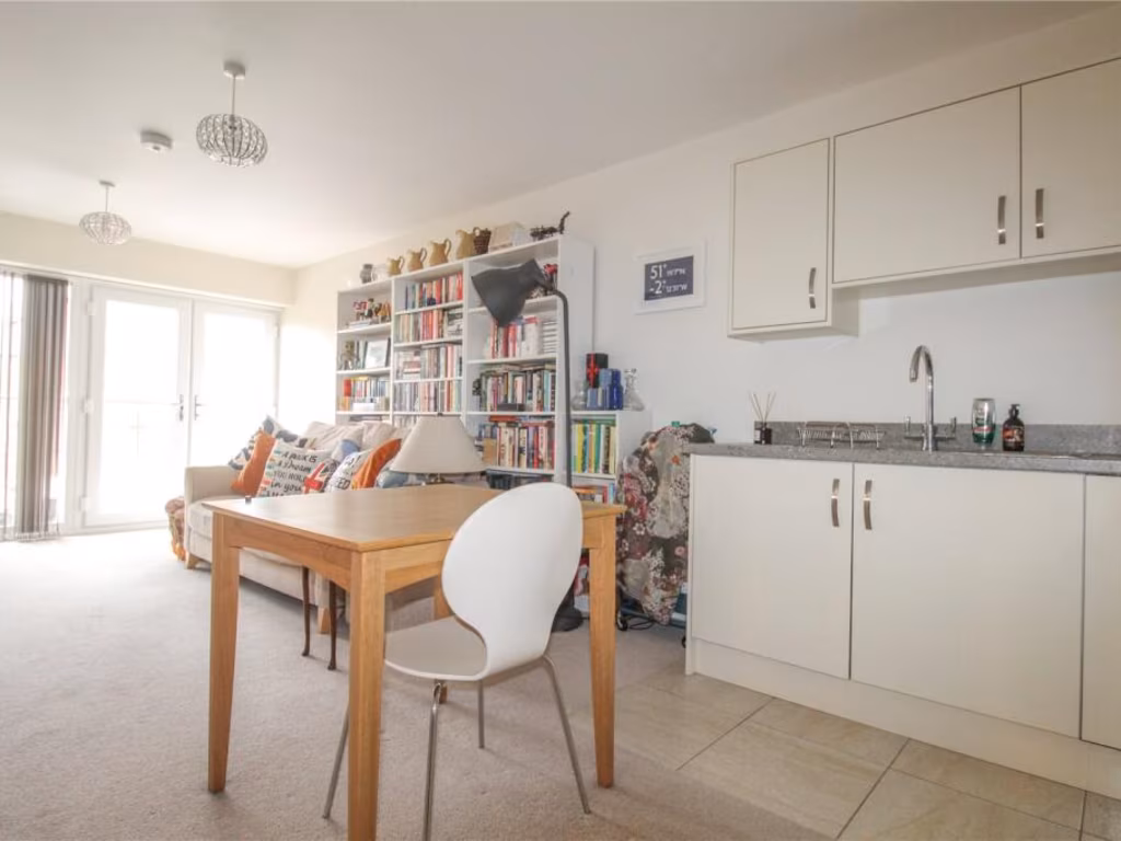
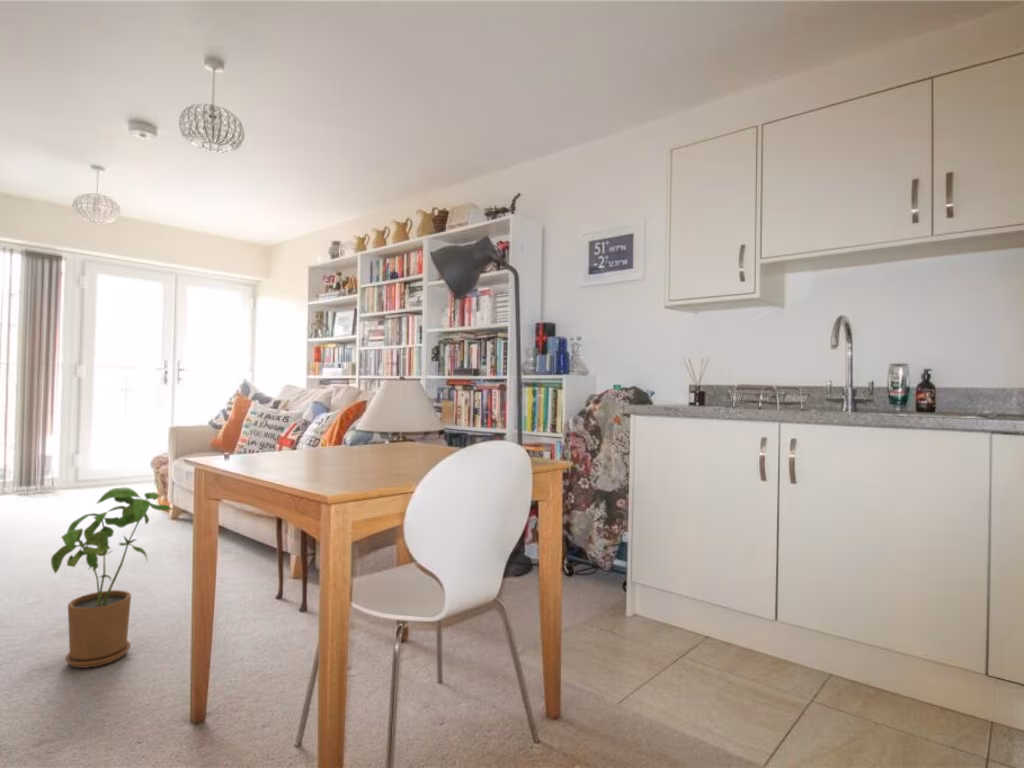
+ house plant (99, 576)
